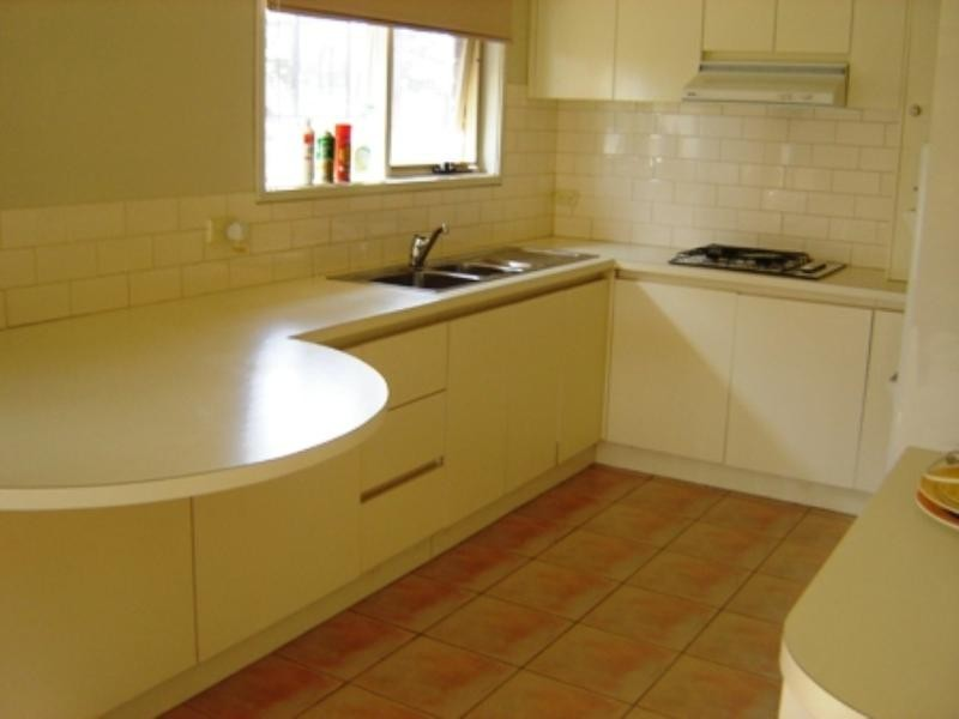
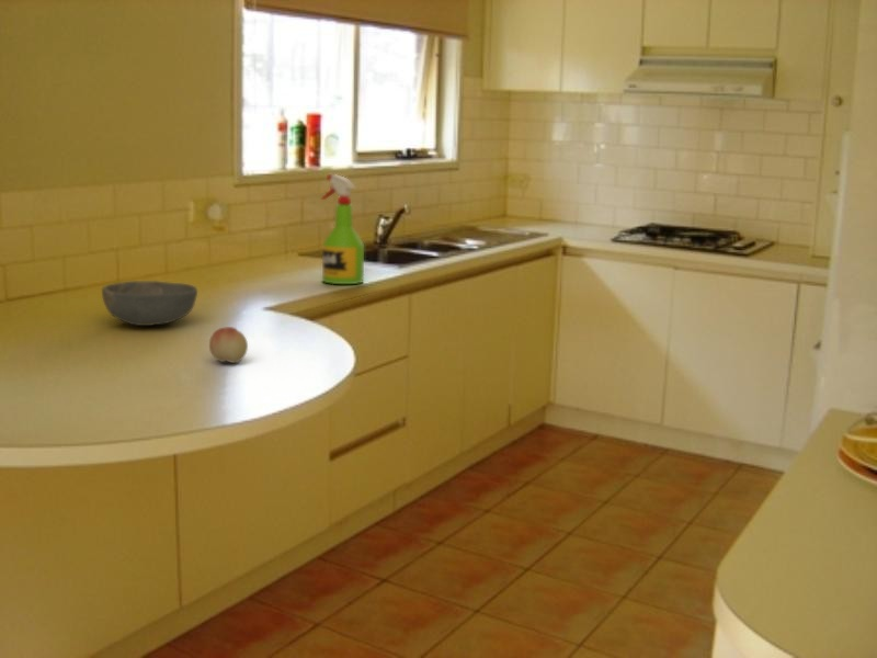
+ bowl (150, 305)
+ fruit (229, 344)
+ spray bottle (339, 228)
